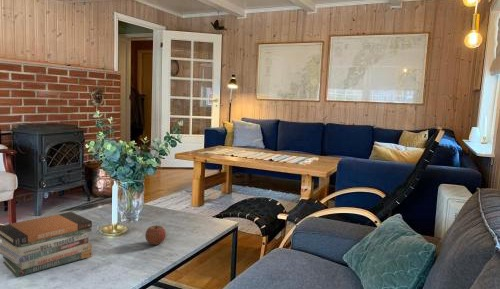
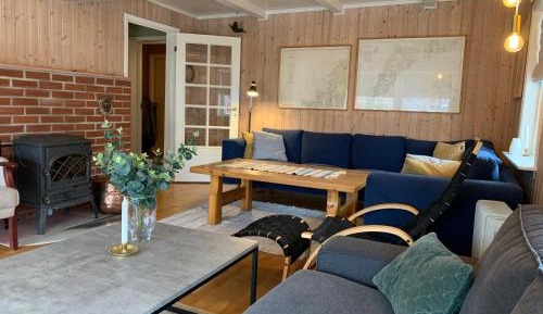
- book stack (46, 241)
- apple (155, 234)
